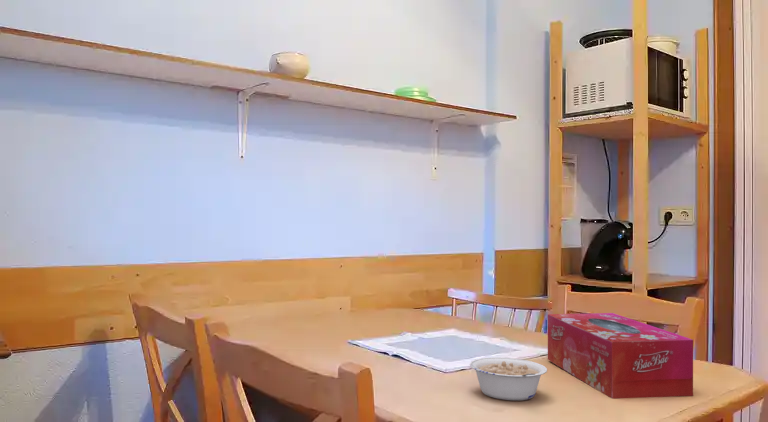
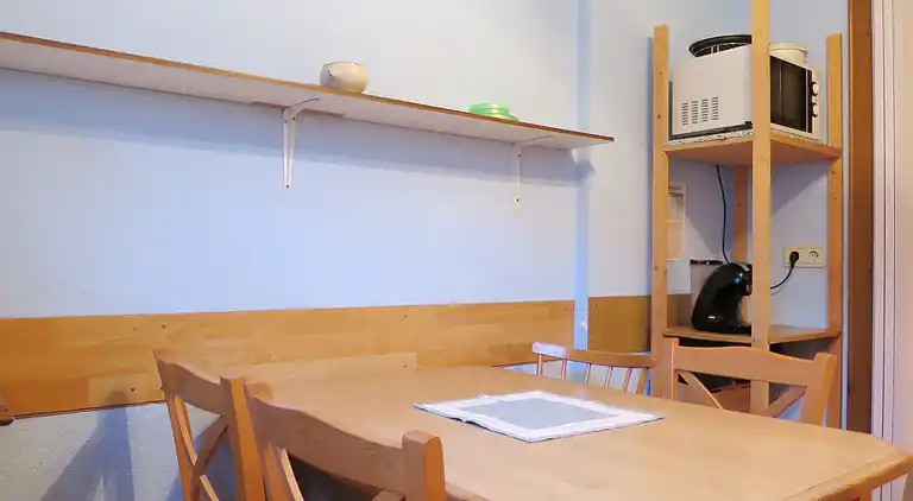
- tissue box (612, 350)
- legume (510, 377)
